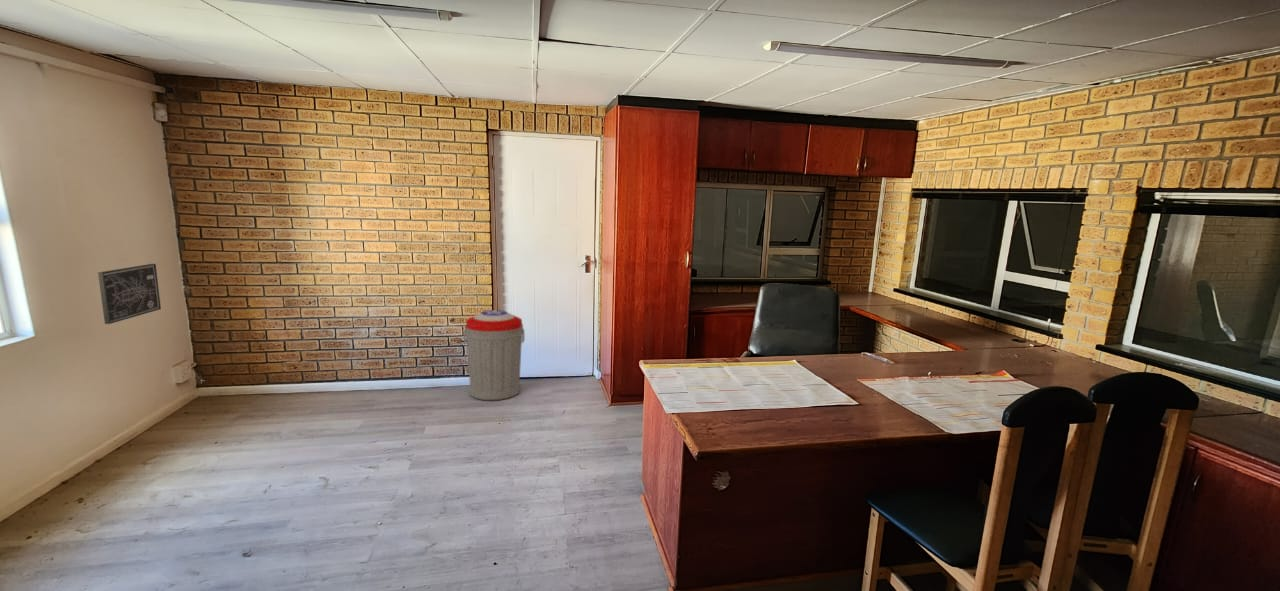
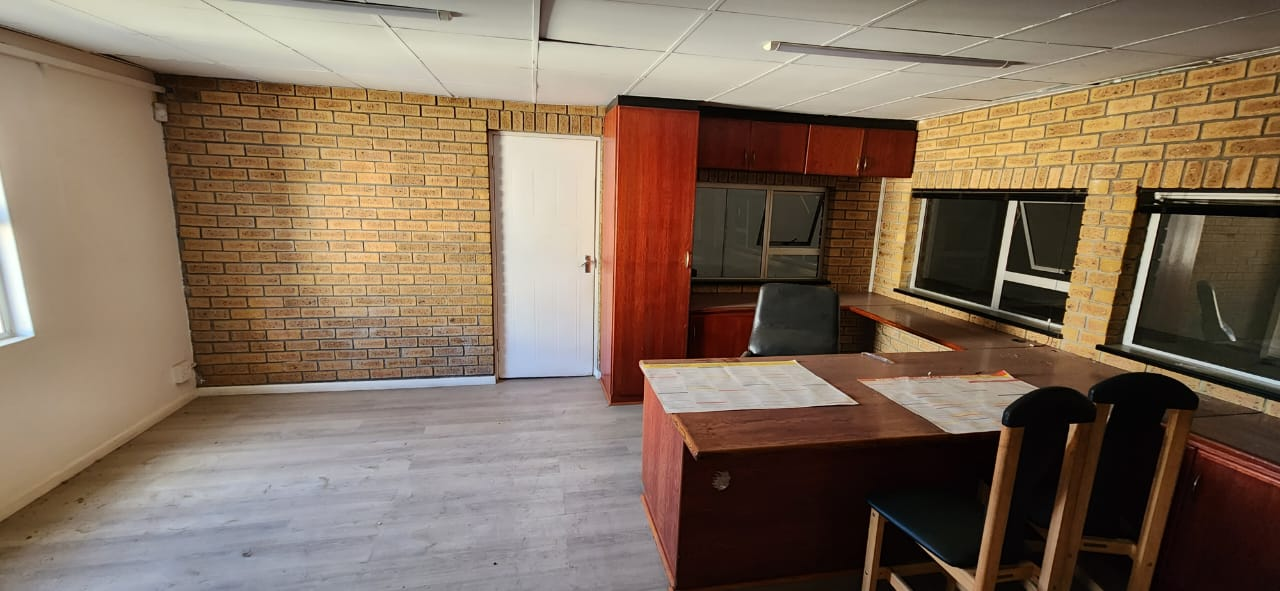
- wall art (131, 292)
- trash can (494, 352)
